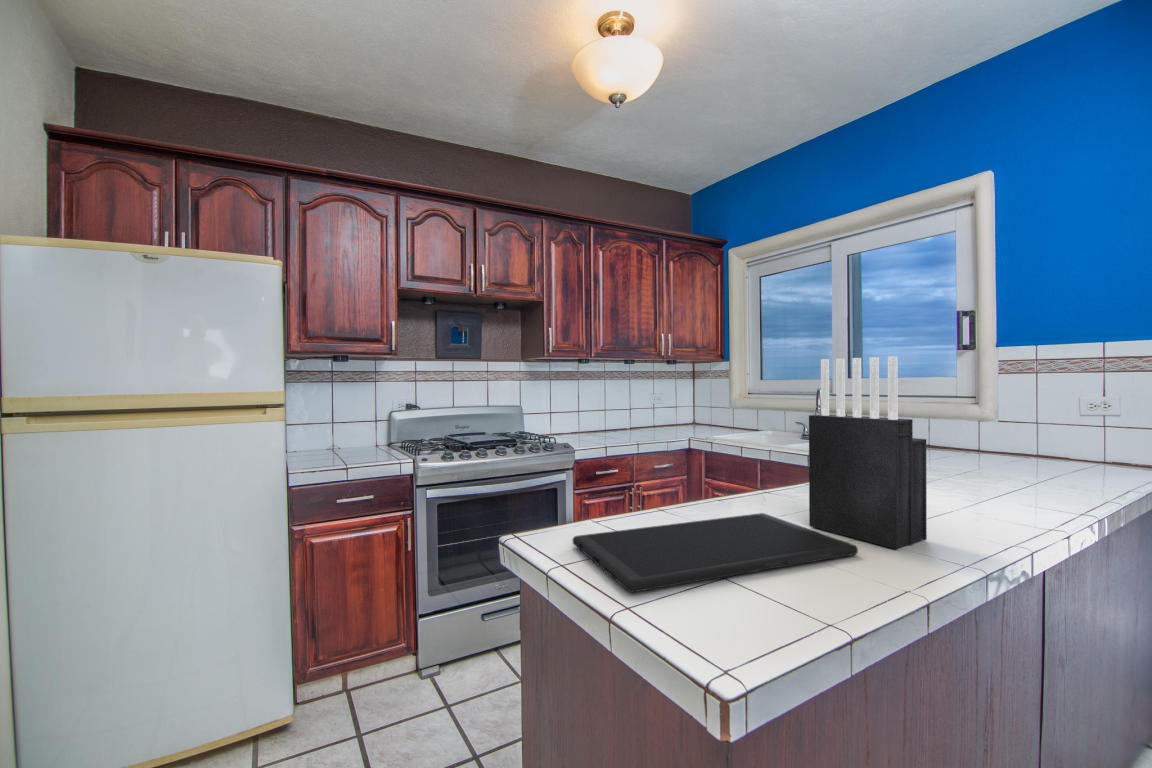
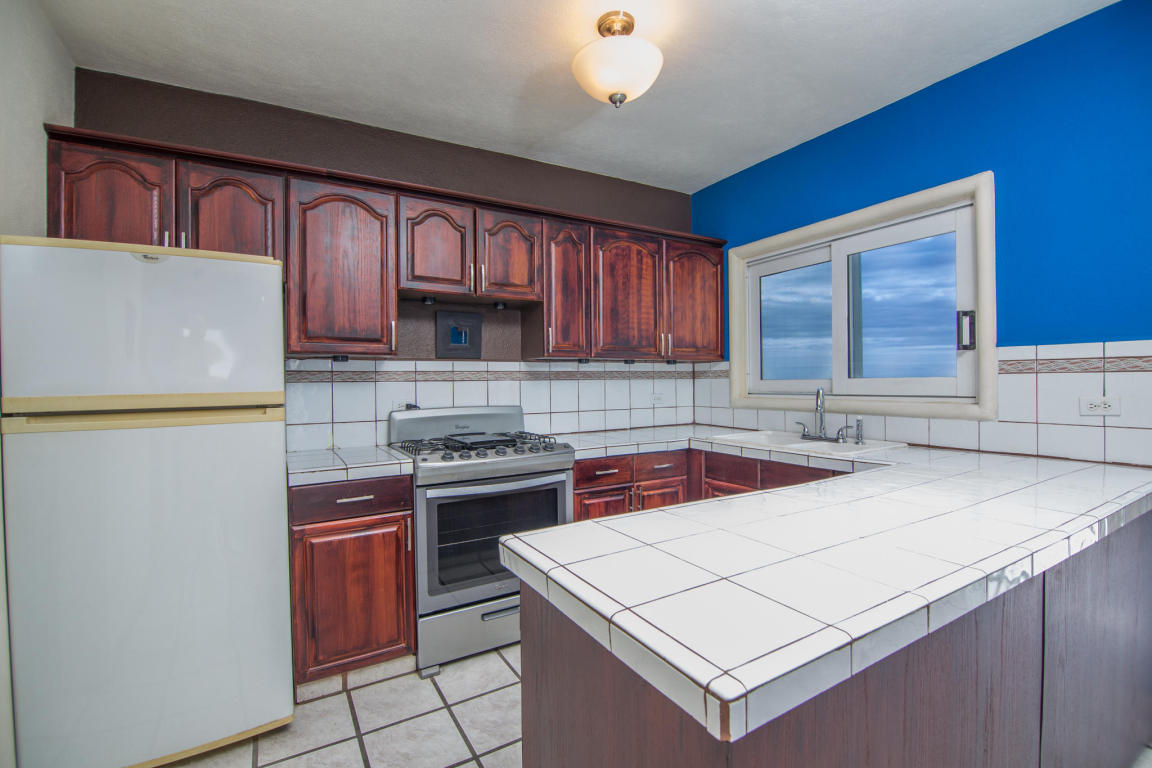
- cutting board (710, 545)
- knife block (868, 445)
